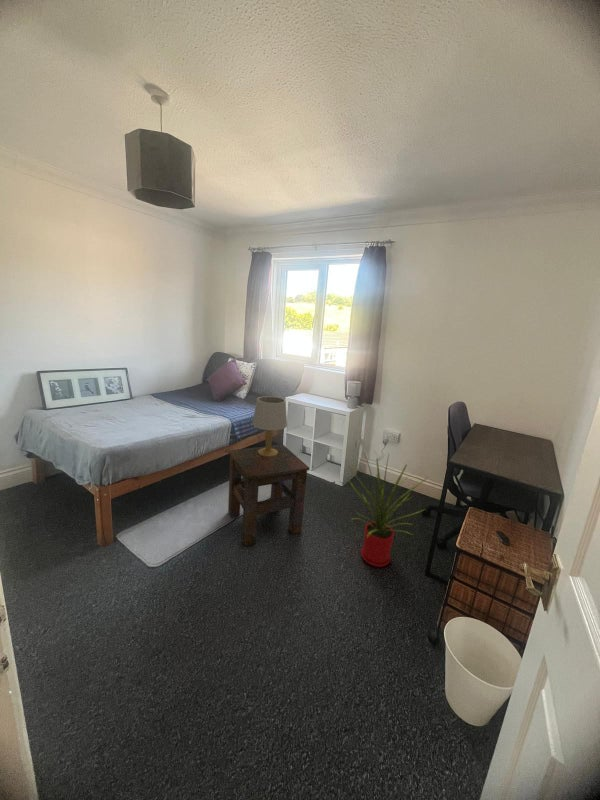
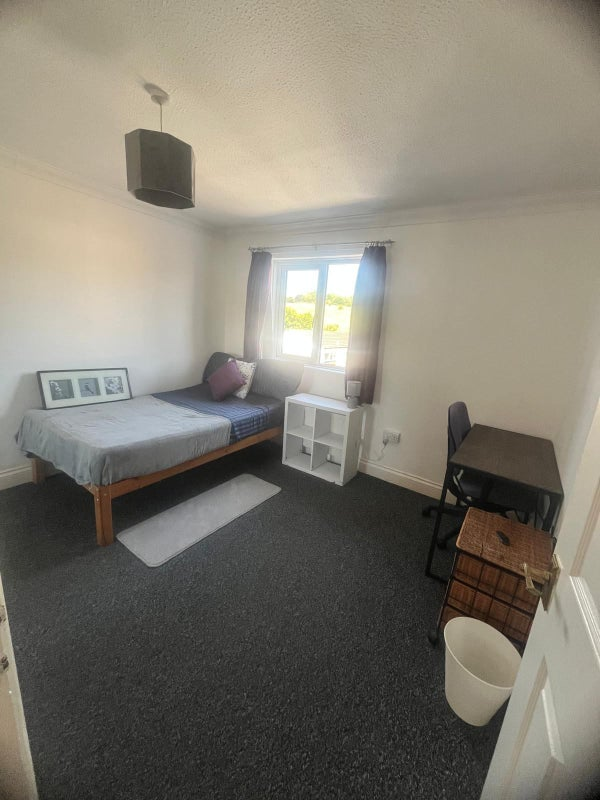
- side table (263, 485)
- house plant (383, 512)
- table lamp (269, 426)
